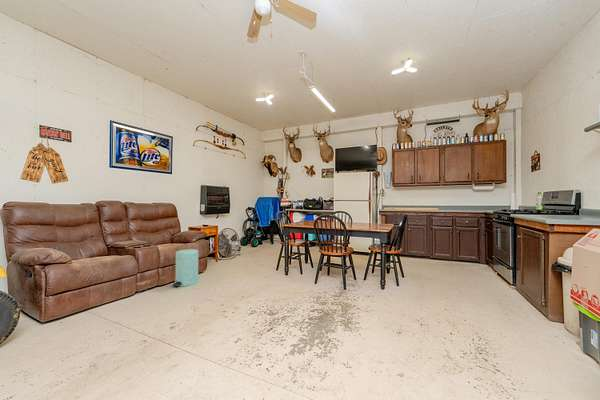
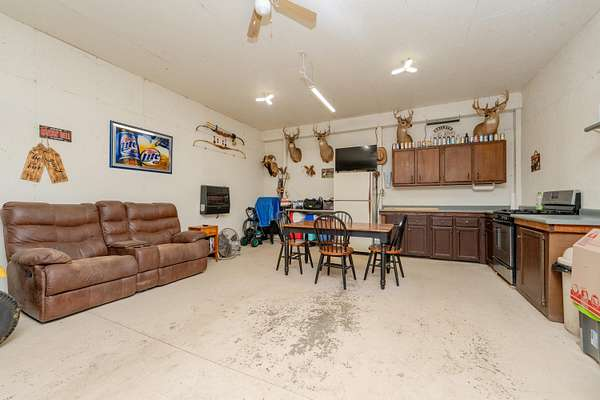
- trash can (185, 267)
